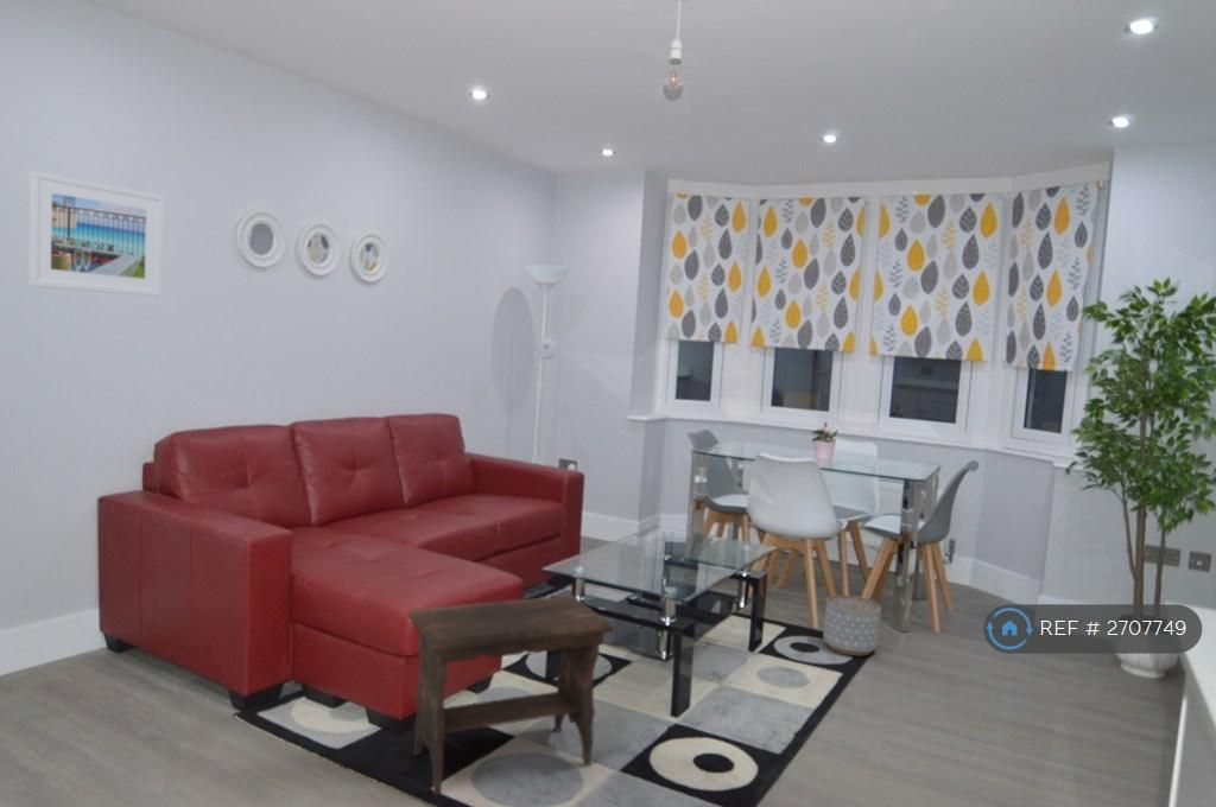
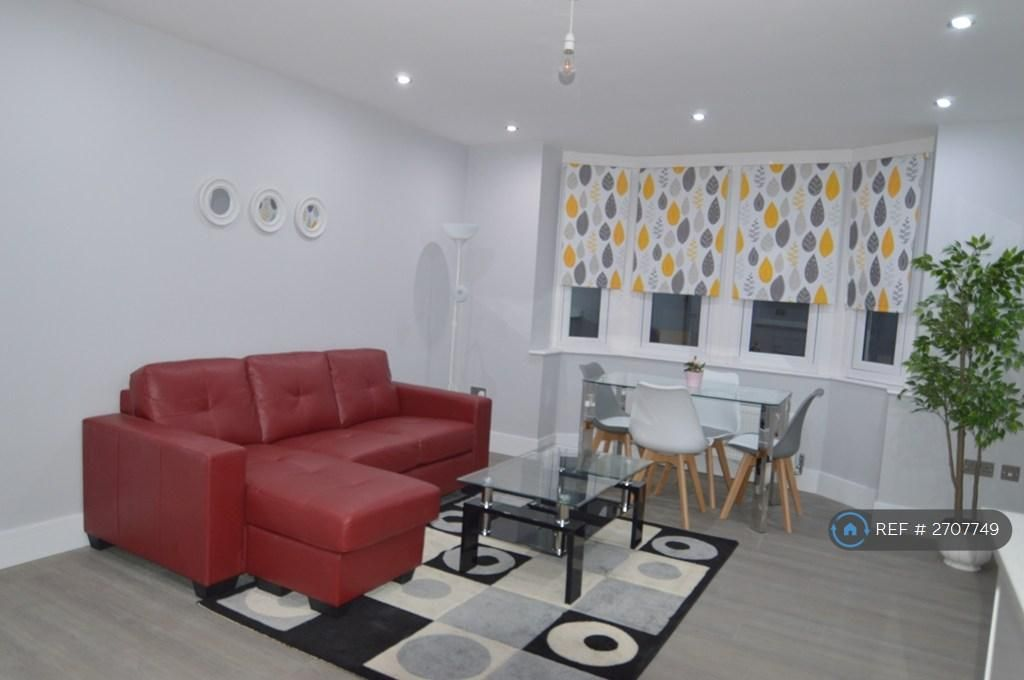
- footstool (508, 698)
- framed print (100, 237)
- planter (851, 625)
